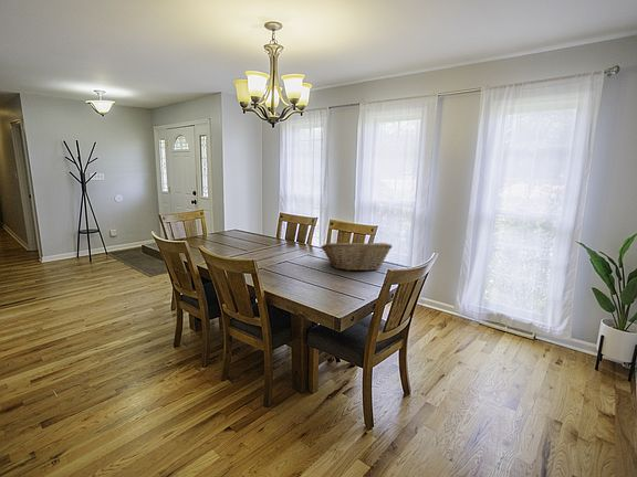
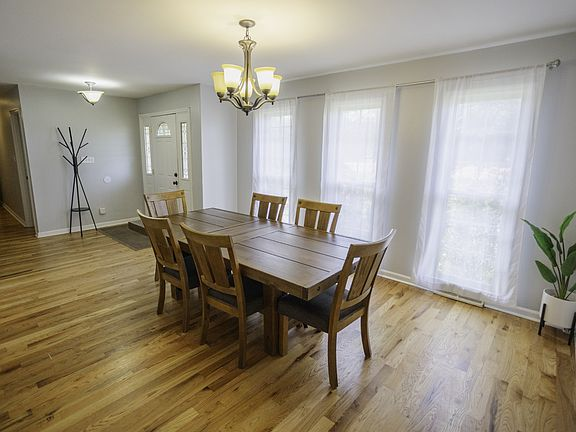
- fruit basket (356, 252)
